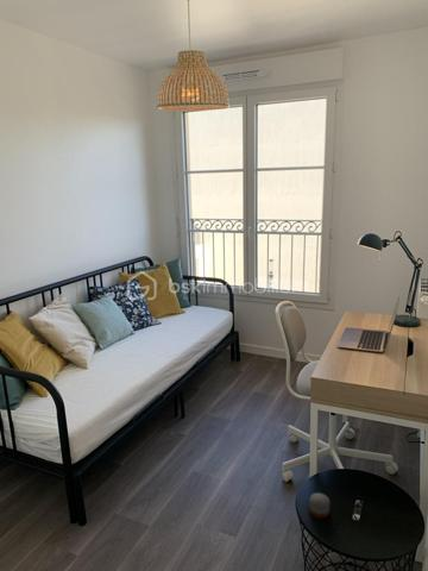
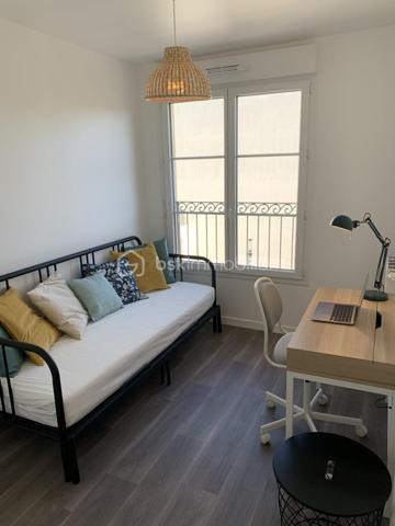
- candle (319, 498)
